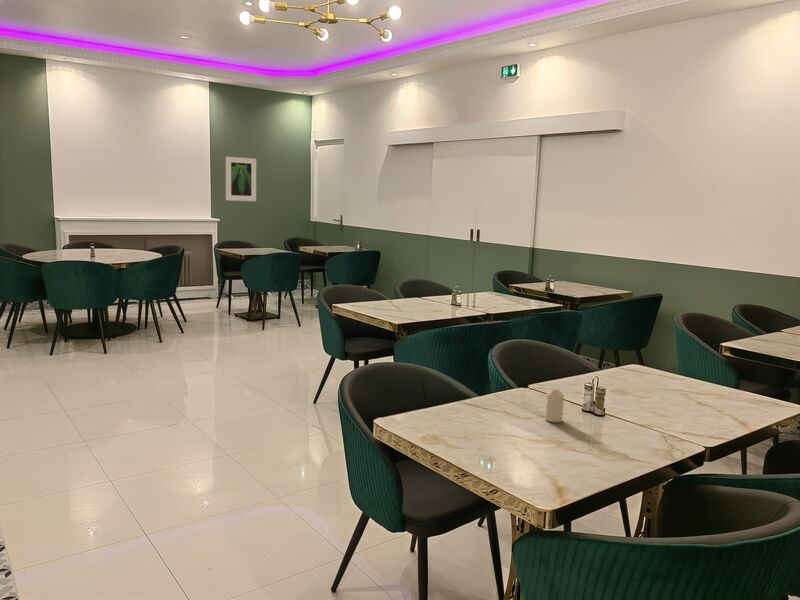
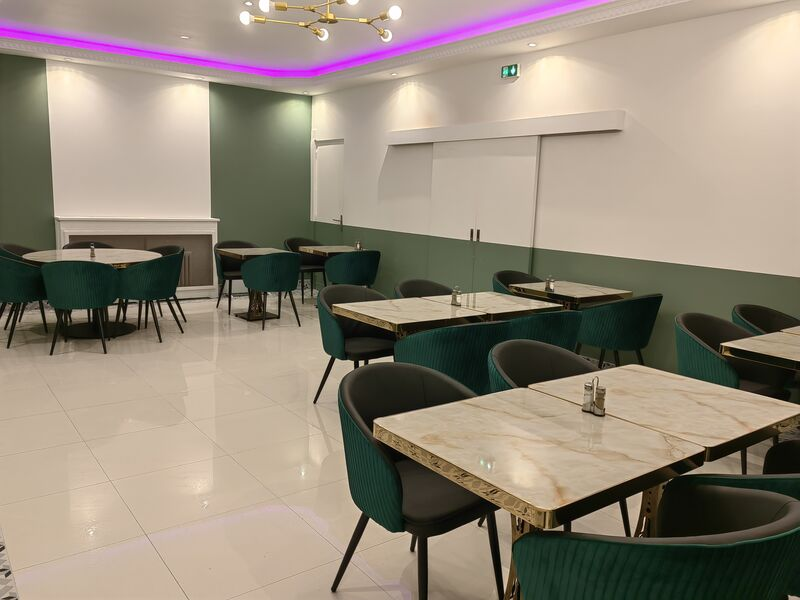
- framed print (241, 179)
- candle (554, 405)
